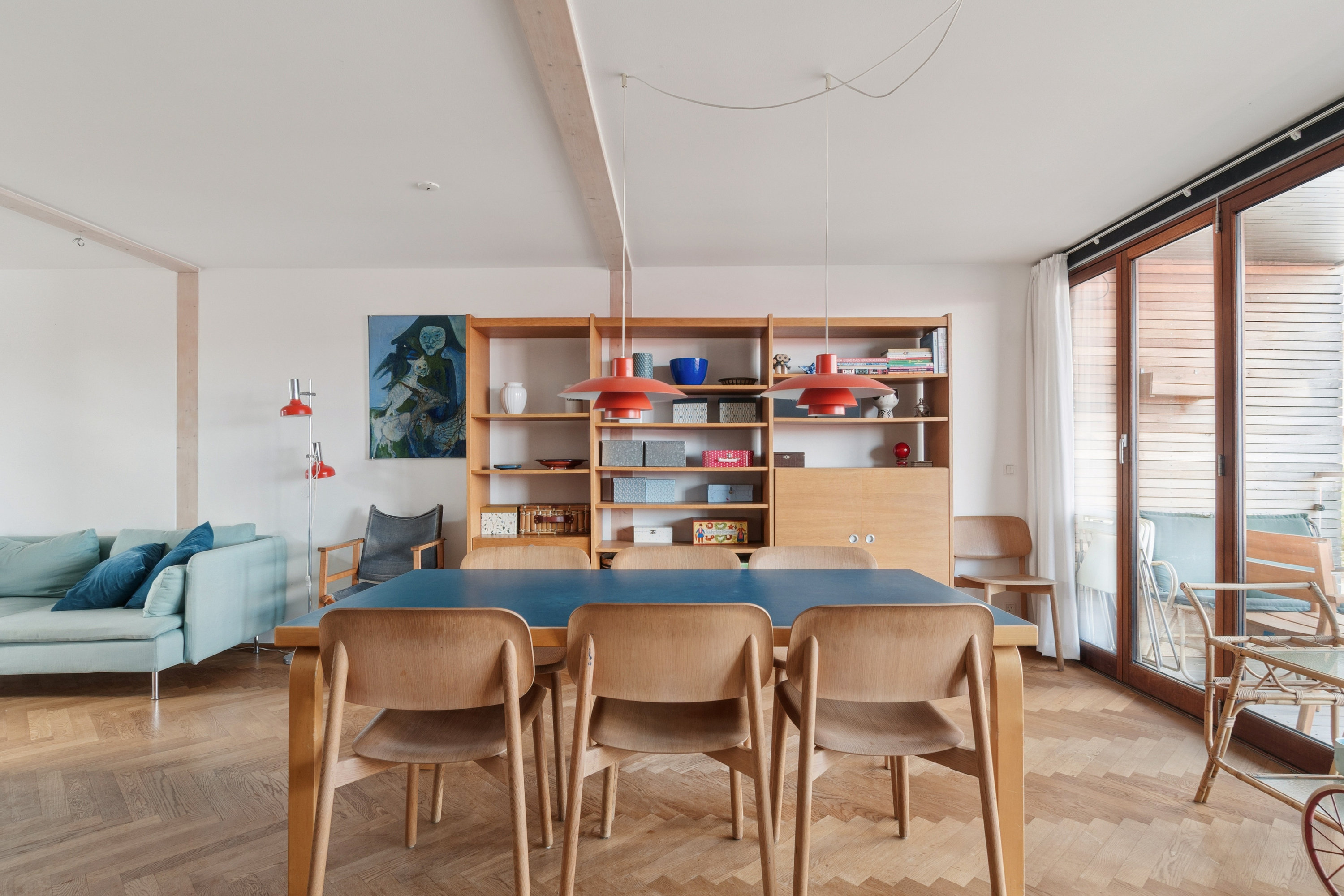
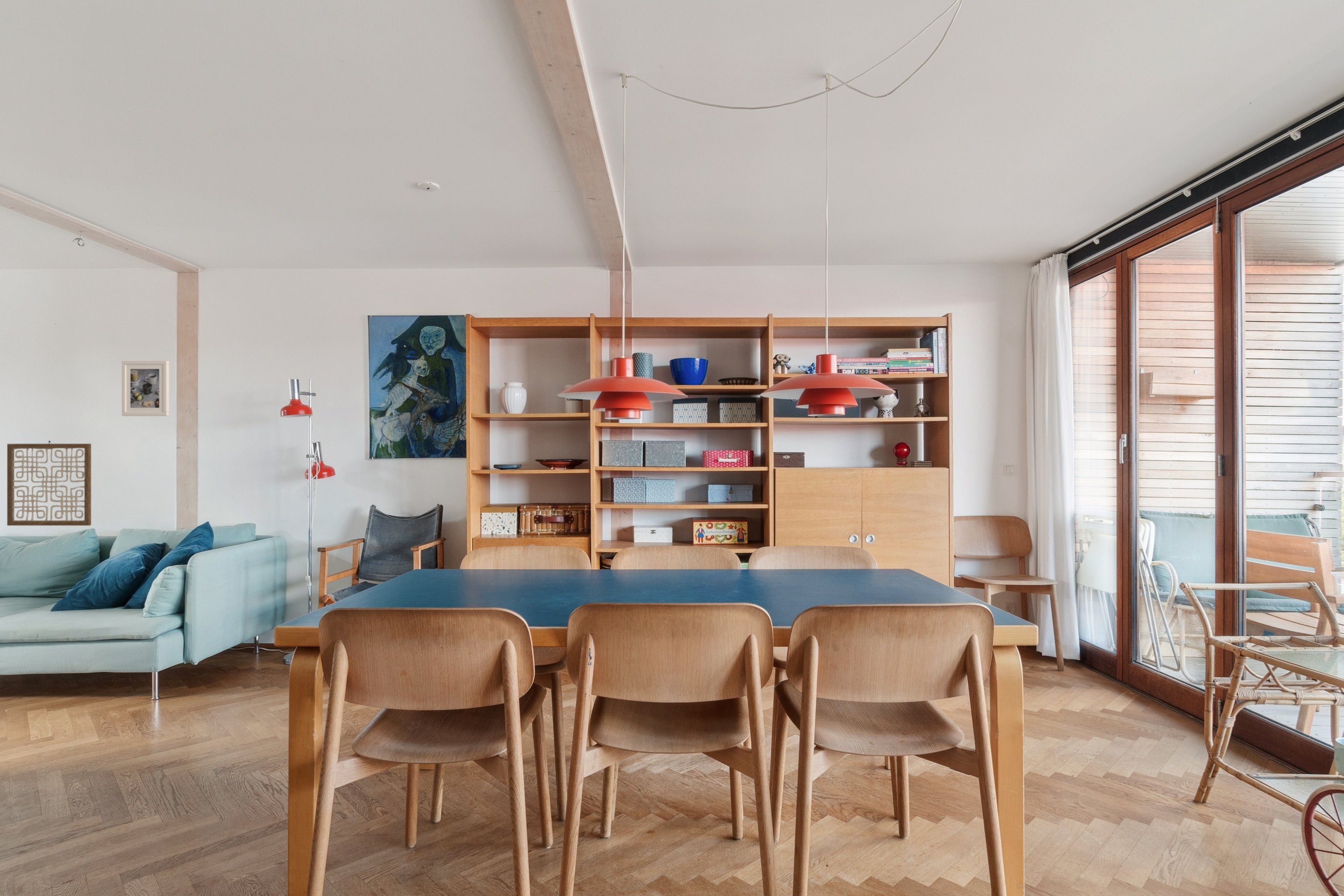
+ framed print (145, 388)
+ wall art (49, 482)
